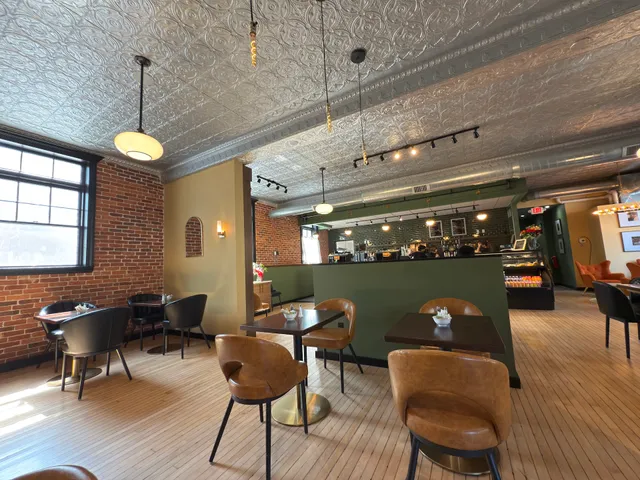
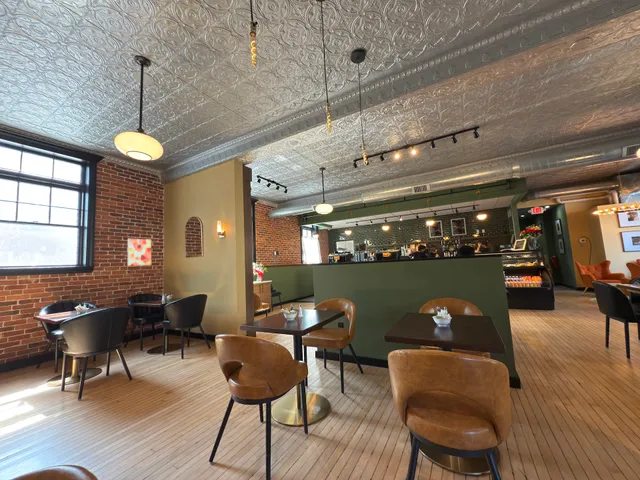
+ wall art (139, 252)
